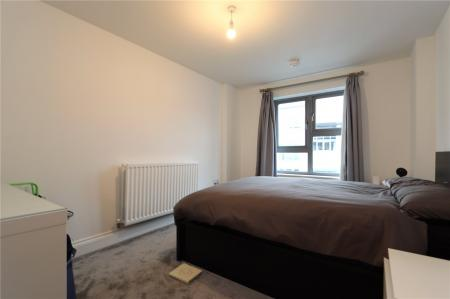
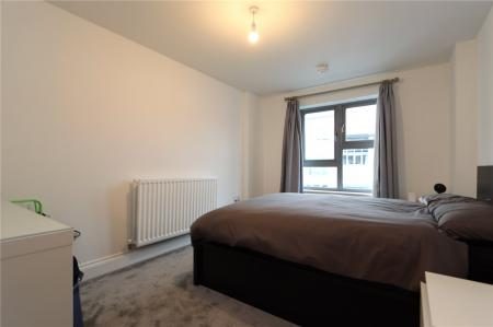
- box (185, 272)
